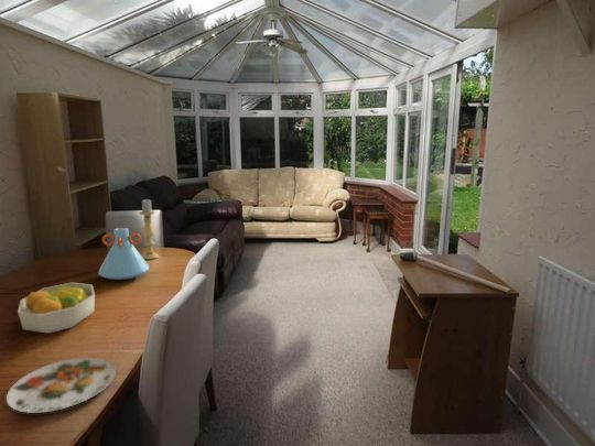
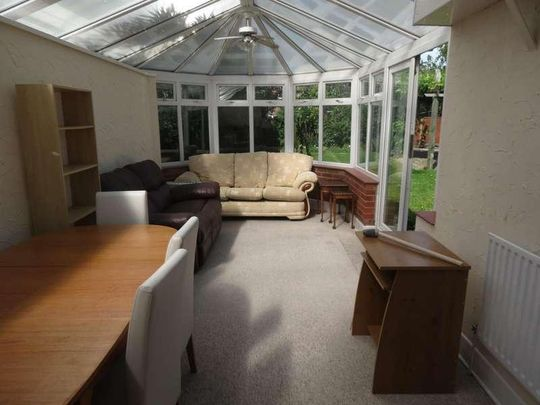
- candle holder (148, 228)
- vase (122, 252)
- plate (64, 383)
- fruit bowl (58, 303)
